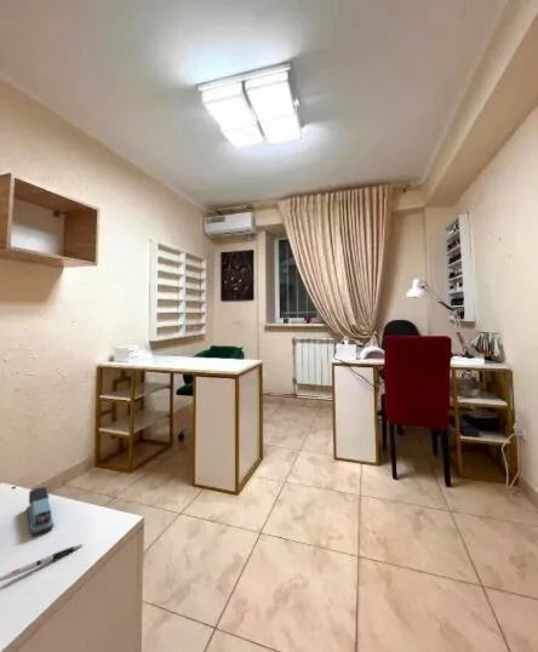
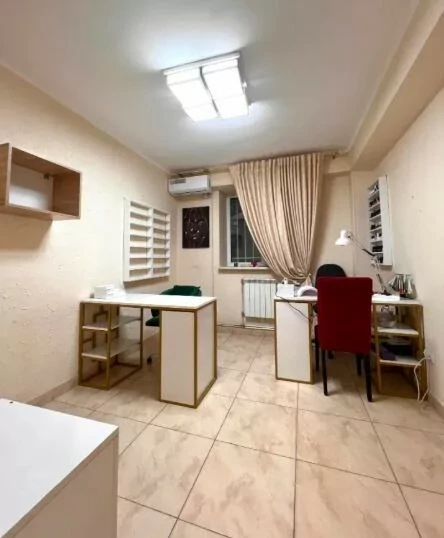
- stapler (39, 507)
- pen (44, 560)
